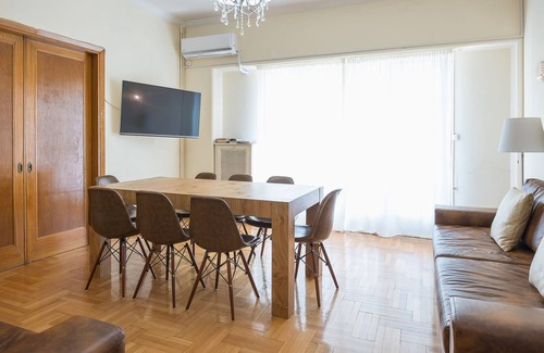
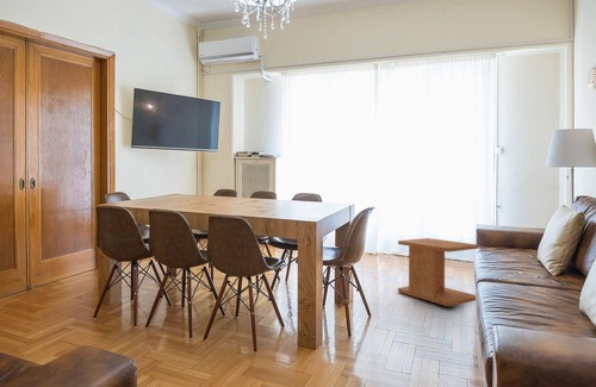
+ side table (436, 269)
